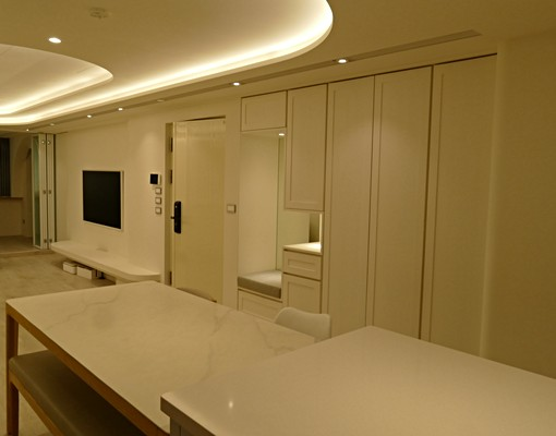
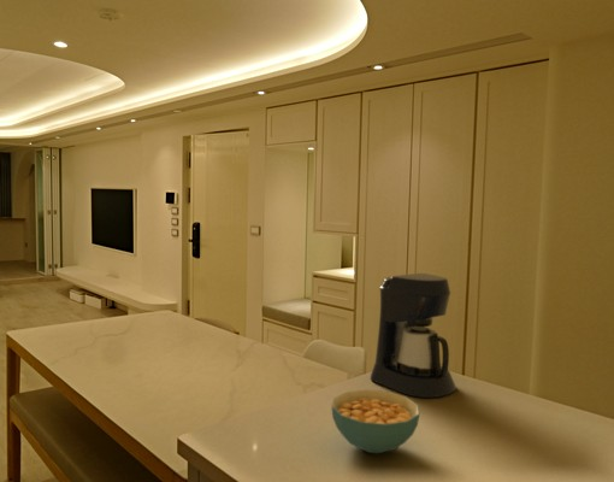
+ cereal bowl (374, 425)
+ coffee maker (415, 329)
